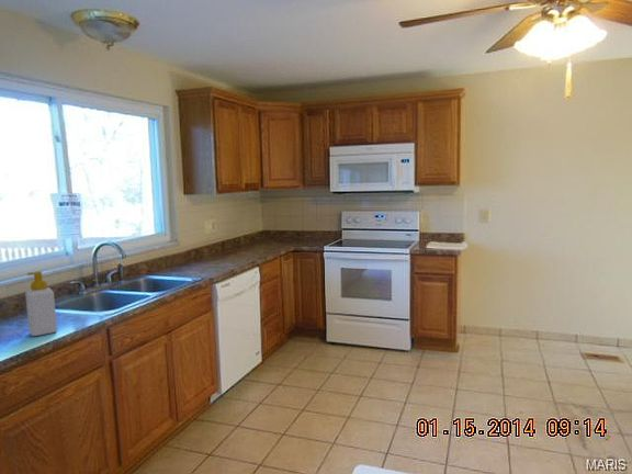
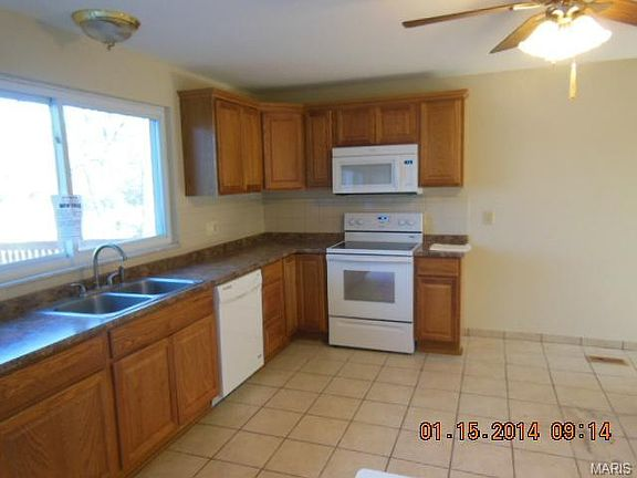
- soap bottle (40, 302)
